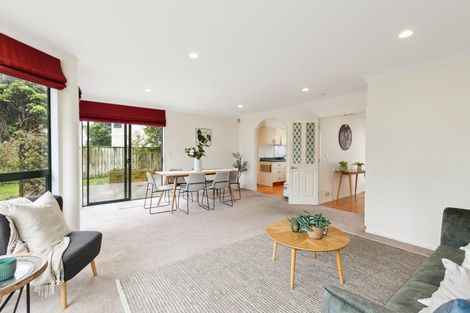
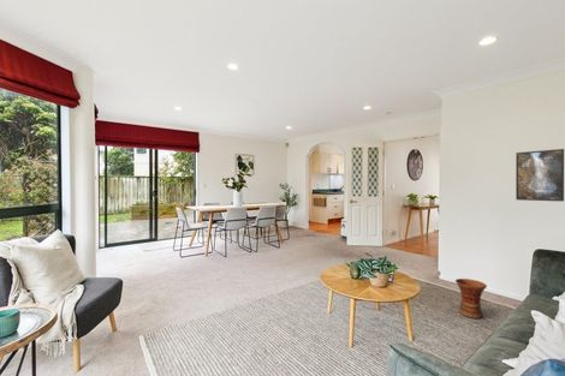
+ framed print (539, 175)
+ vase (470, 298)
